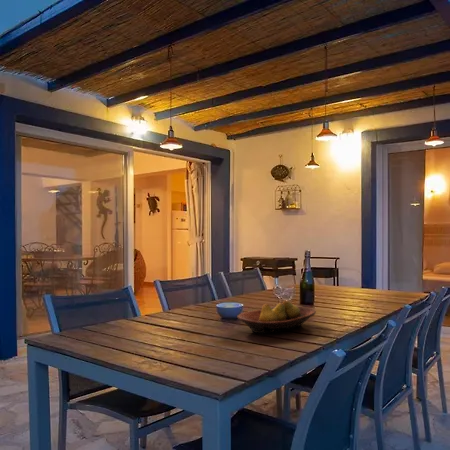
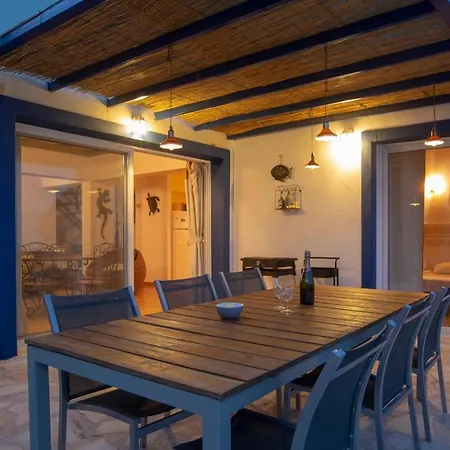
- fruit bowl (277, 314)
